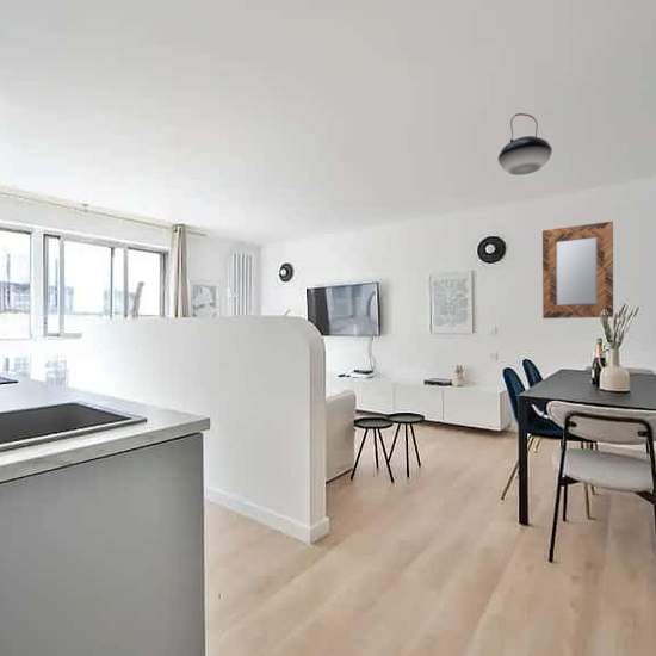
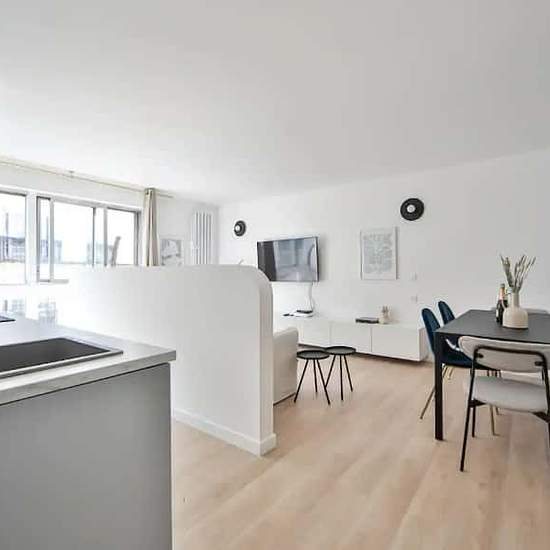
- home mirror (576, 272)
- pendant light (524, 141)
